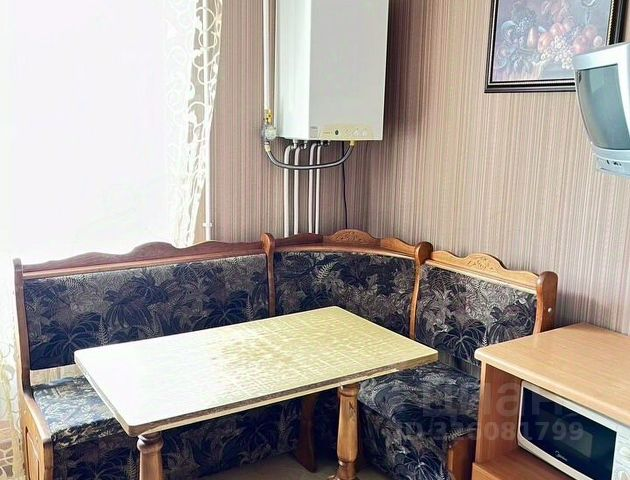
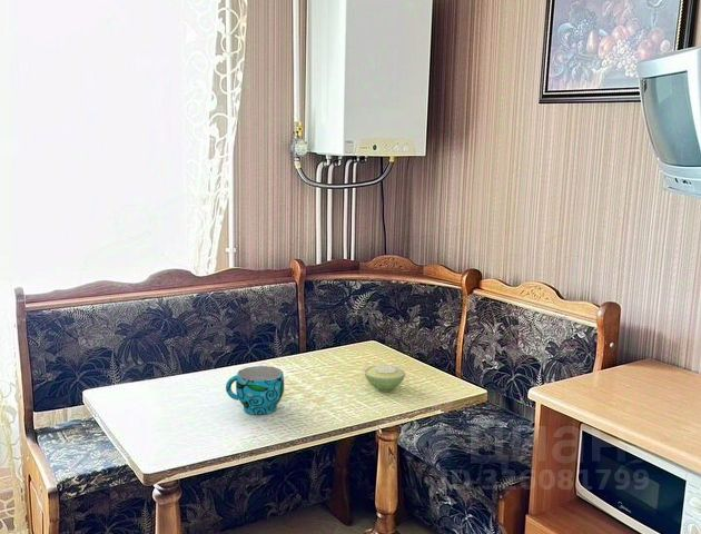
+ cup (257, 392)
+ sugar bowl (384, 377)
